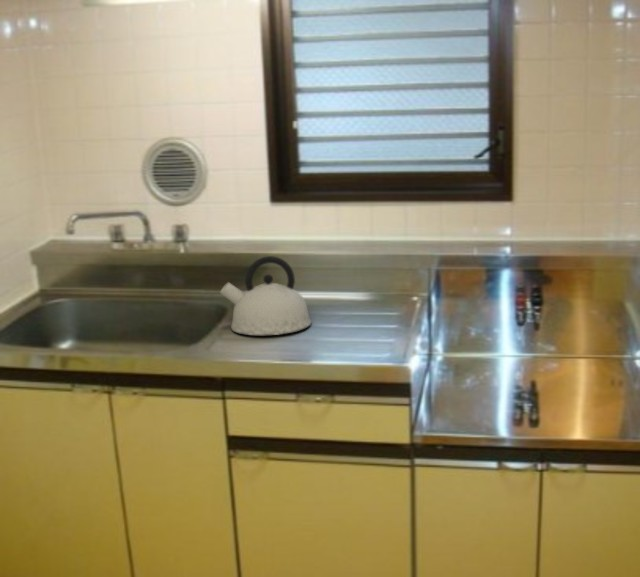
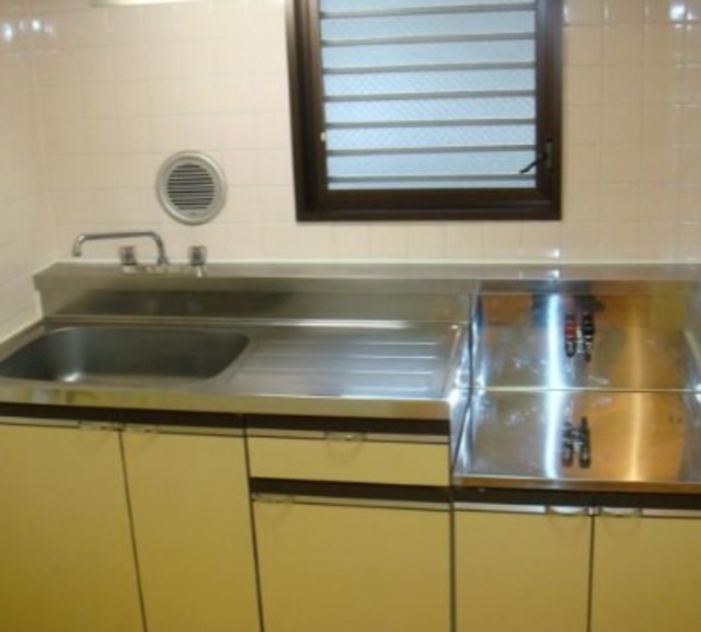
- kettle (265, 291)
